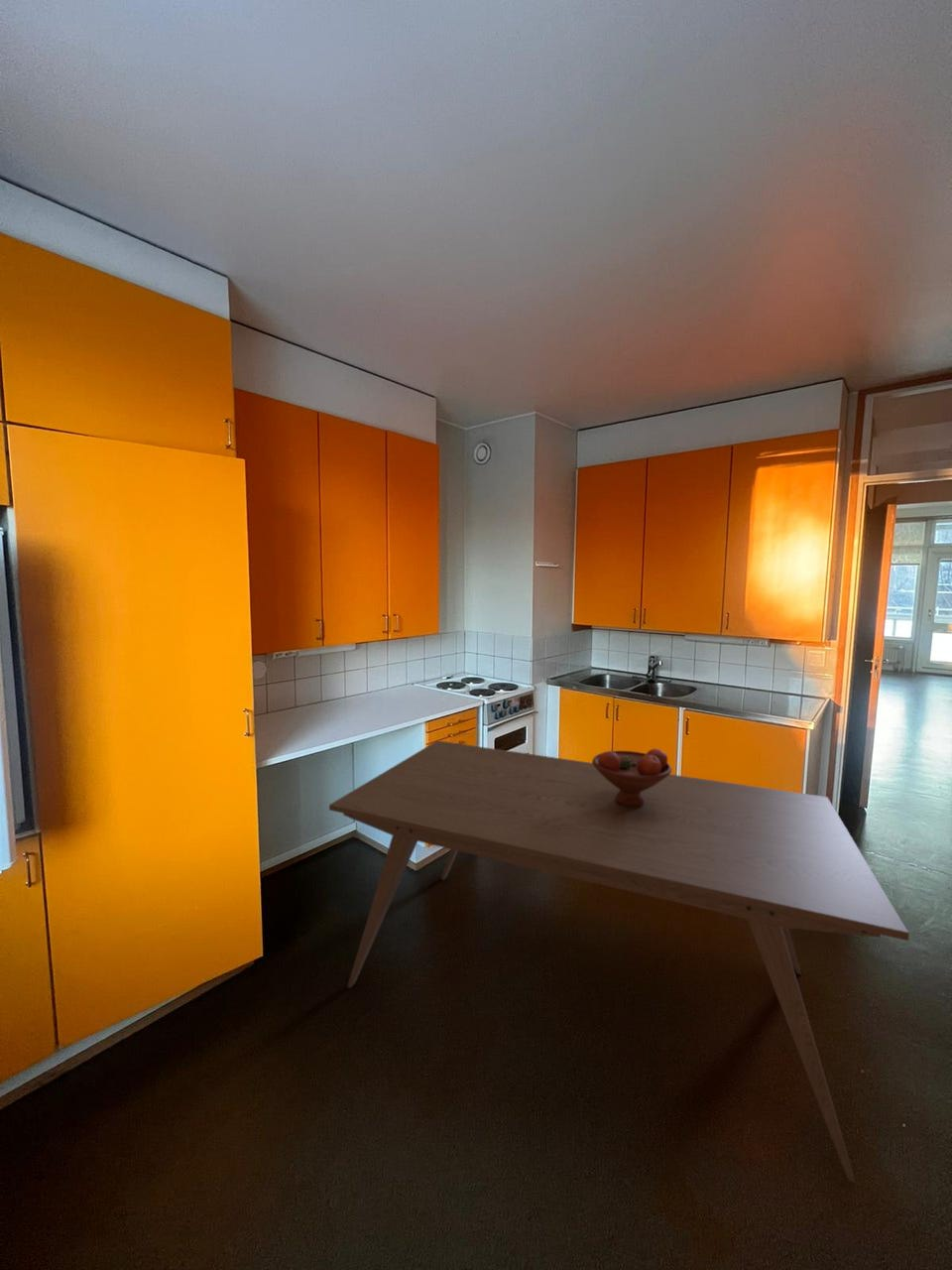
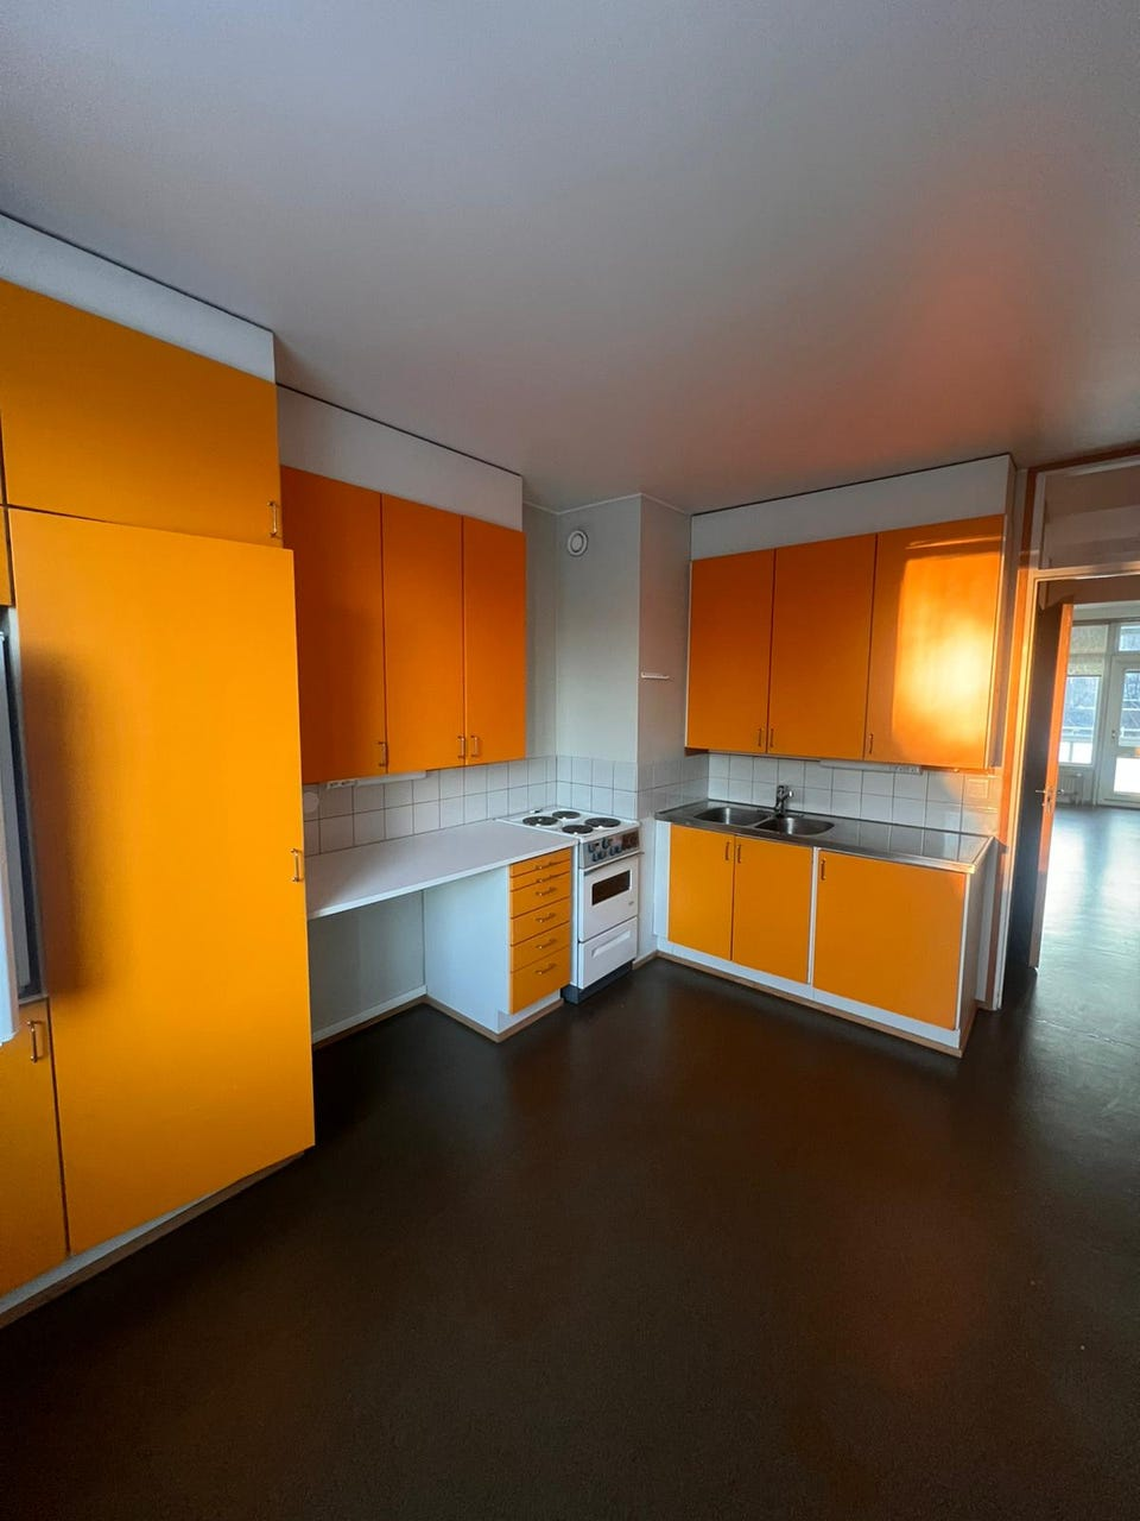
- fruit bowl (631, 774)
- dining table (584, 880)
